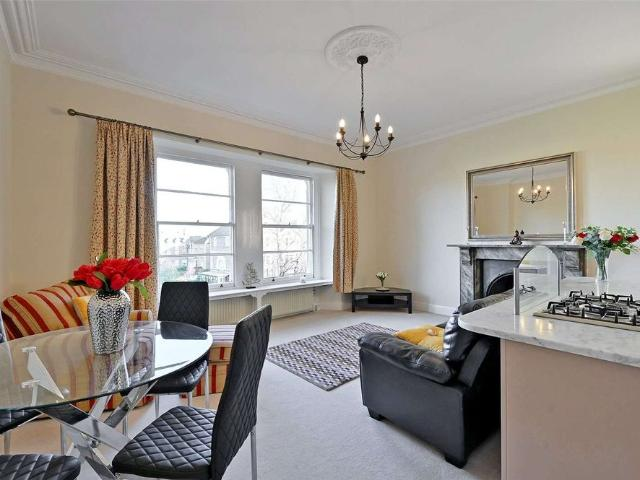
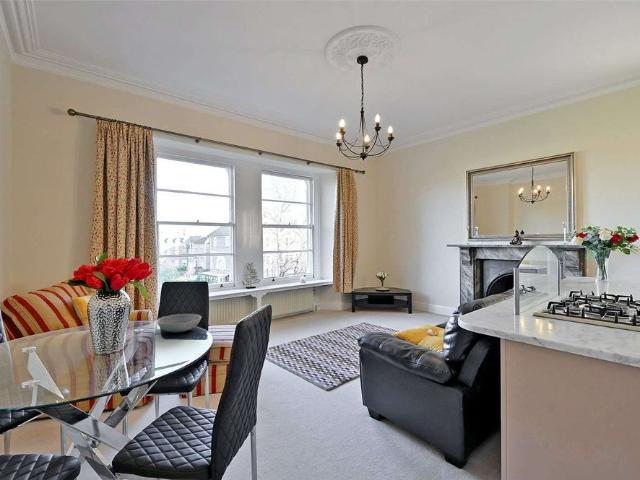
+ dish (179, 324)
